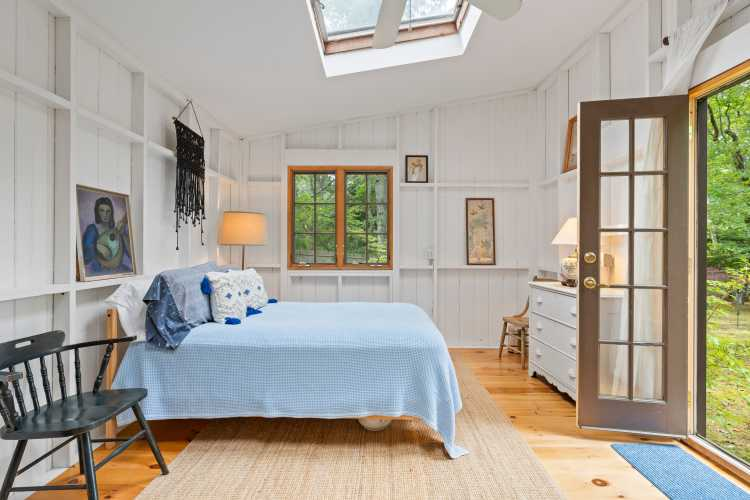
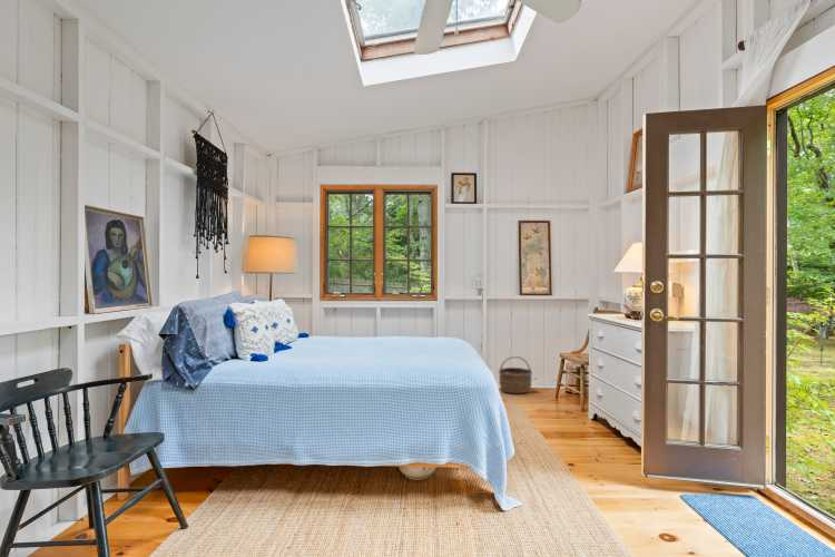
+ wicker basket (514, 373)
